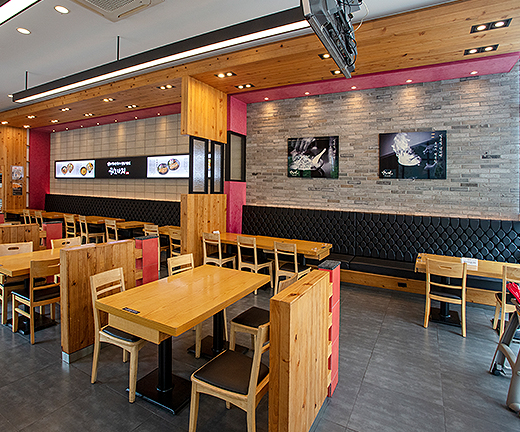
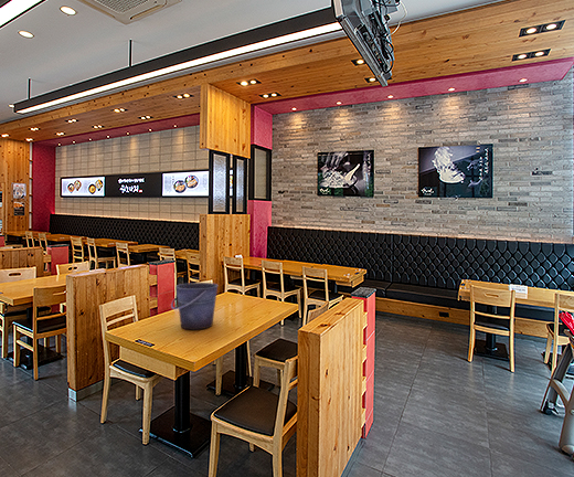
+ bucket (194, 306)
